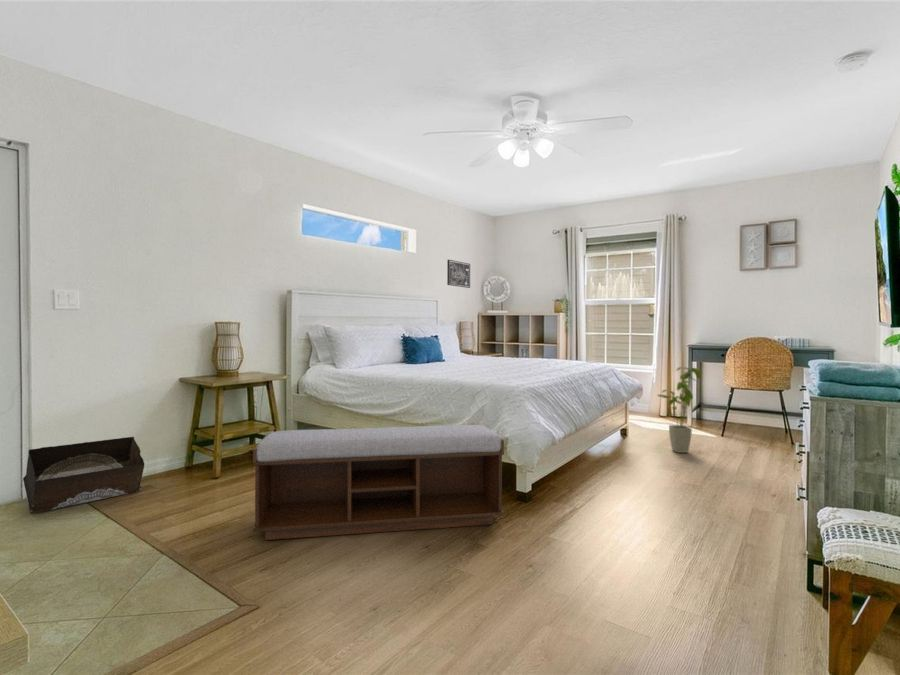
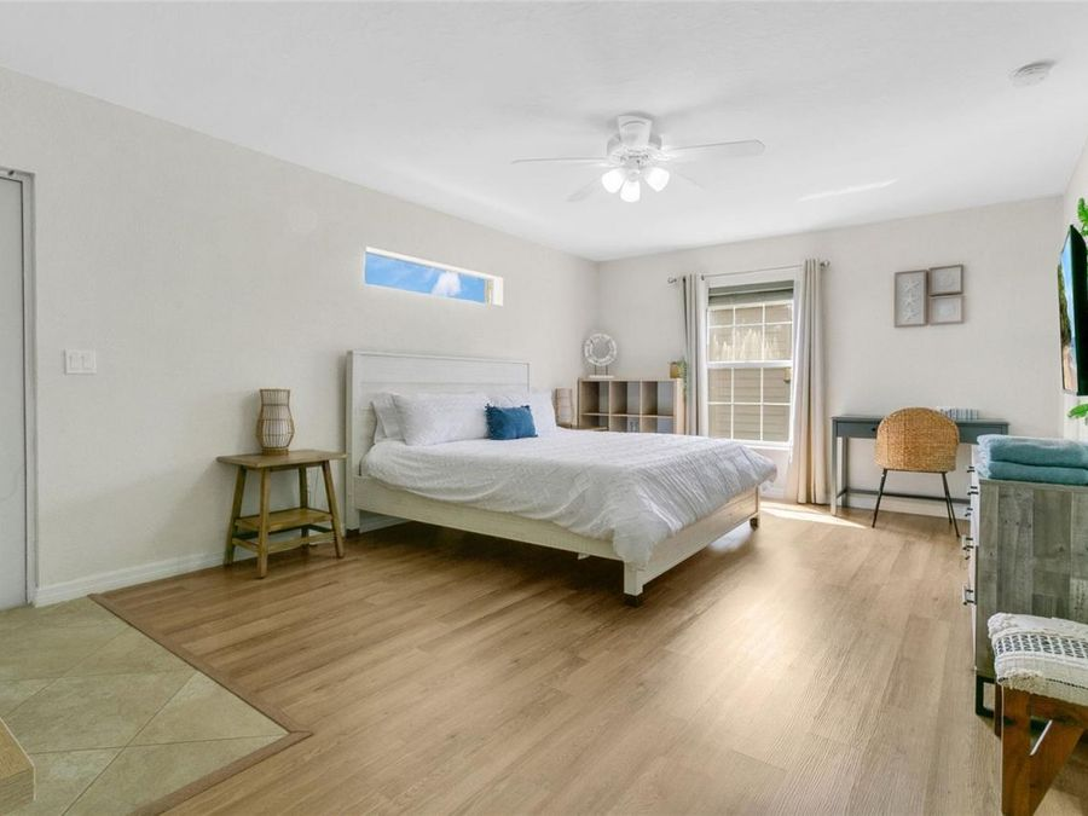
- bench (382, 475)
- house plant (681, 408)
- storage bin (87, 471)
- wall art (459, 274)
